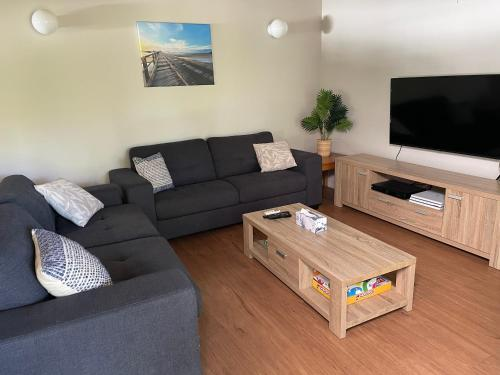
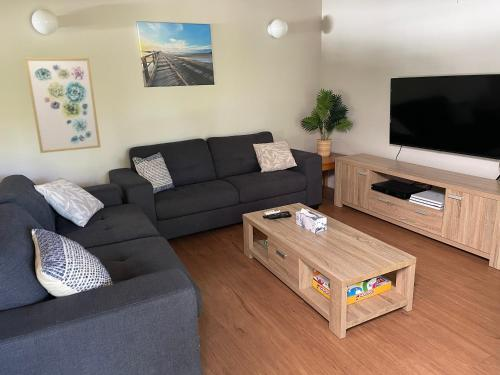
+ wall art (64, 105)
